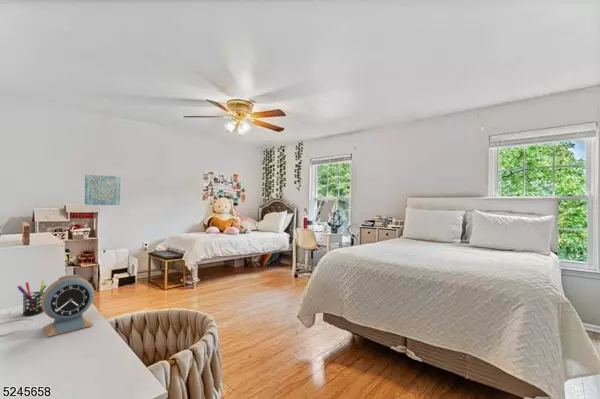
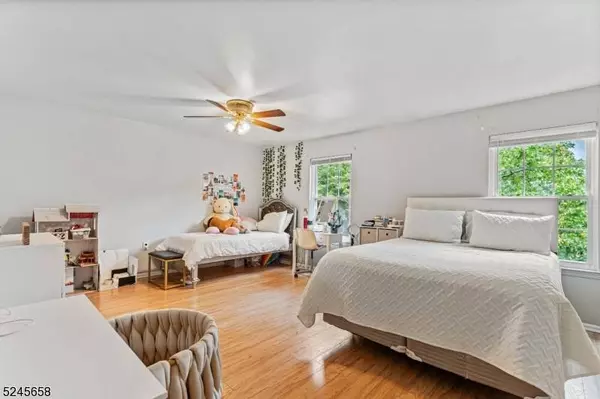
- alarm clock (68, 301)
- wall art (103, 190)
- pen holder (34, 296)
